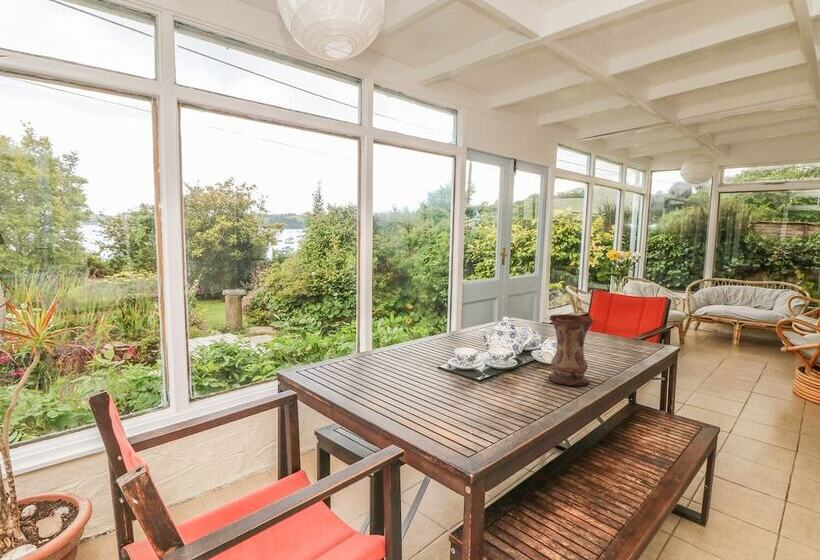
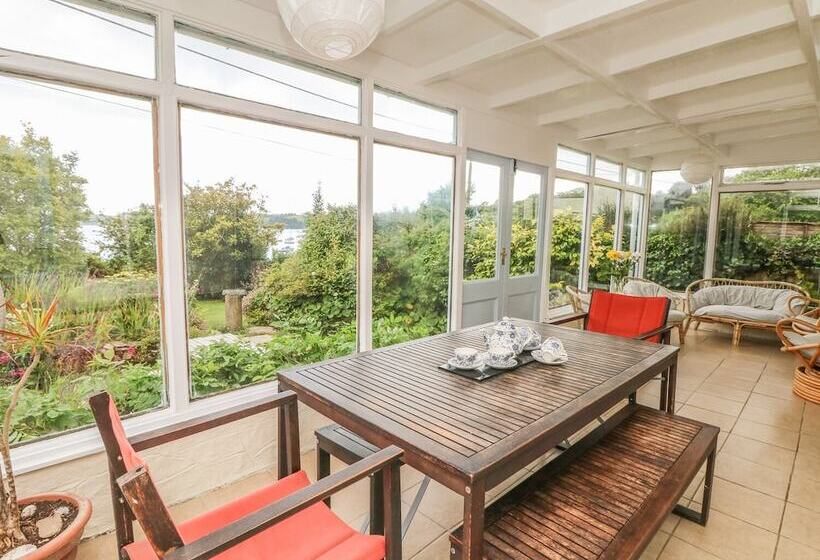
- vase (569, 348)
